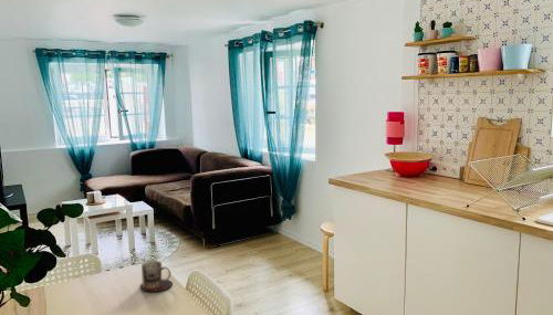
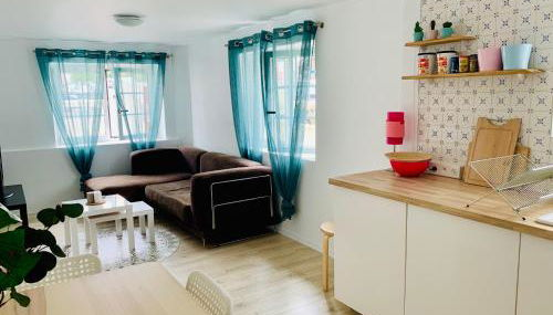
- mug (155, 274)
